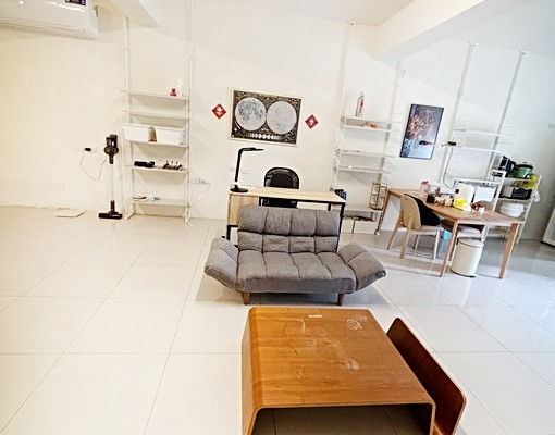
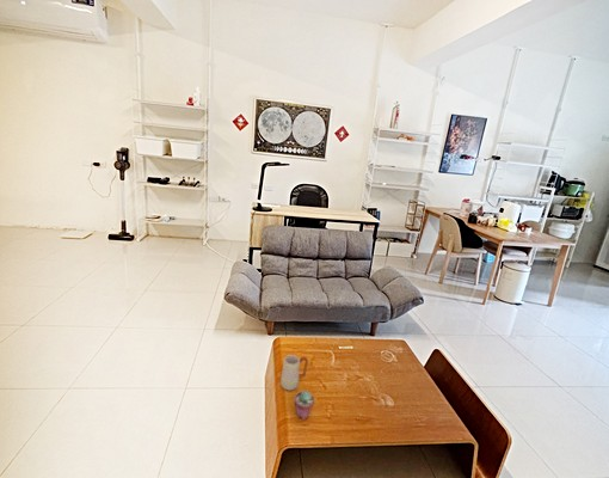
+ mug (294, 370)
+ potted succulent (303, 403)
